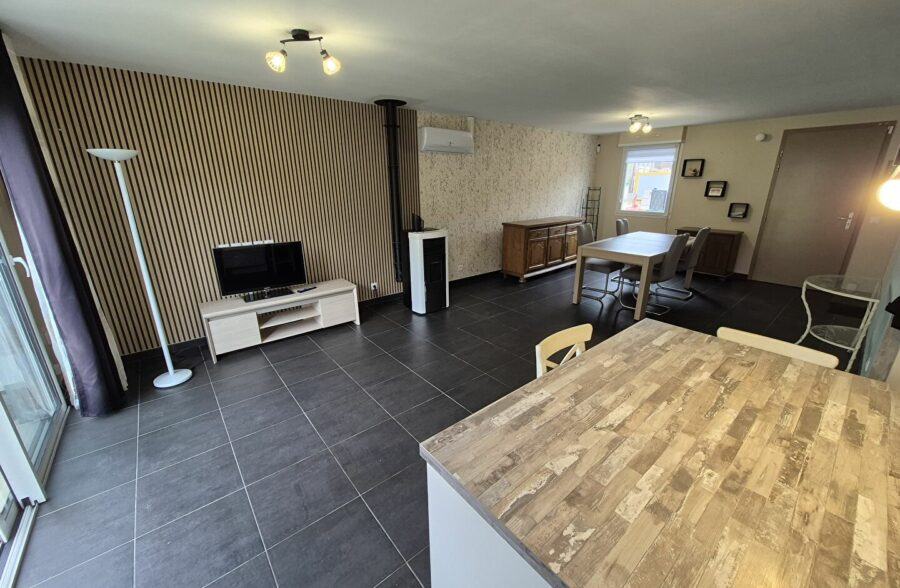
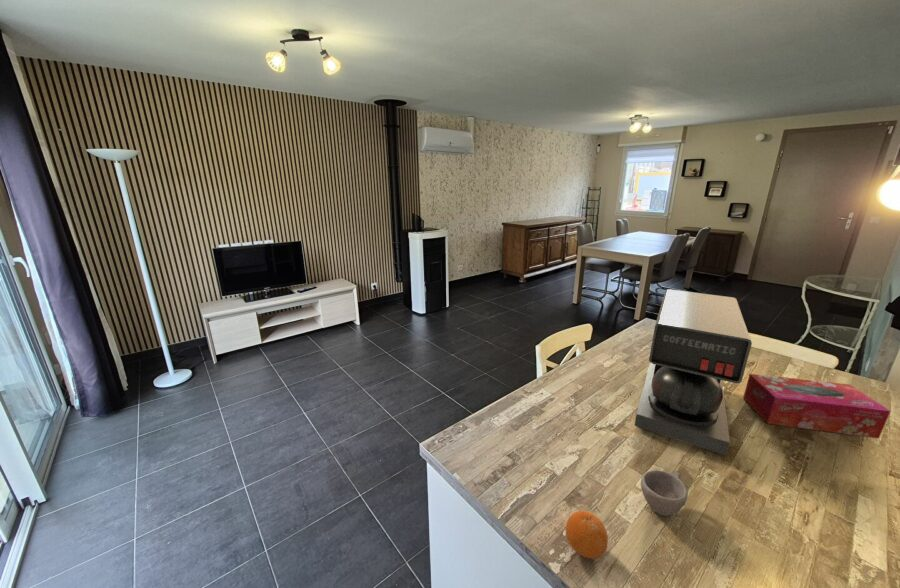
+ fruit (586, 534)
+ tissue box (809, 403)
+ coffee maker (689, 360)
+ cup (664, 492)
